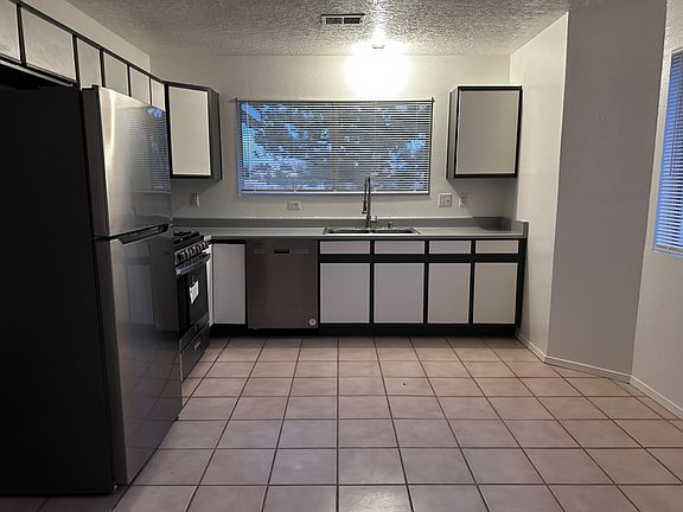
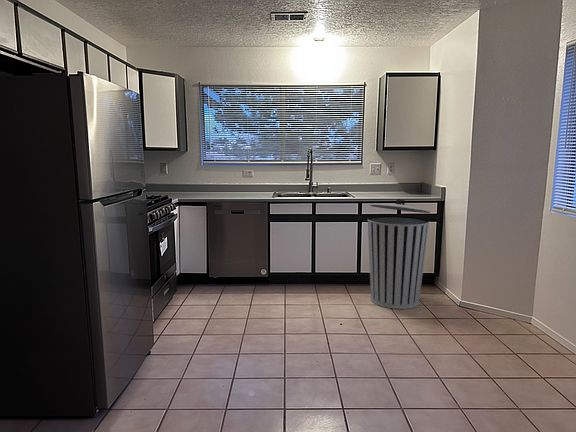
+ trash can (397, 250)
